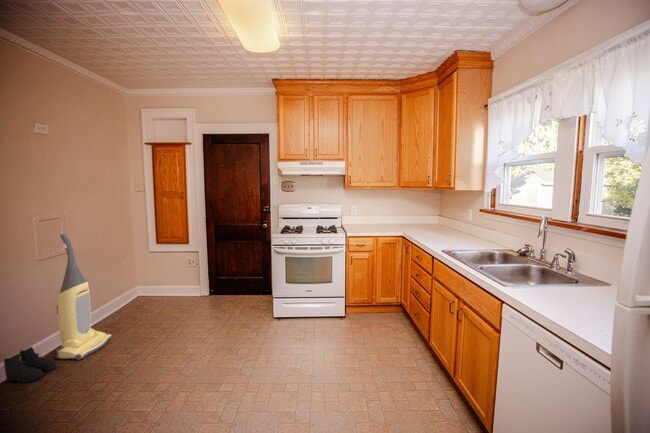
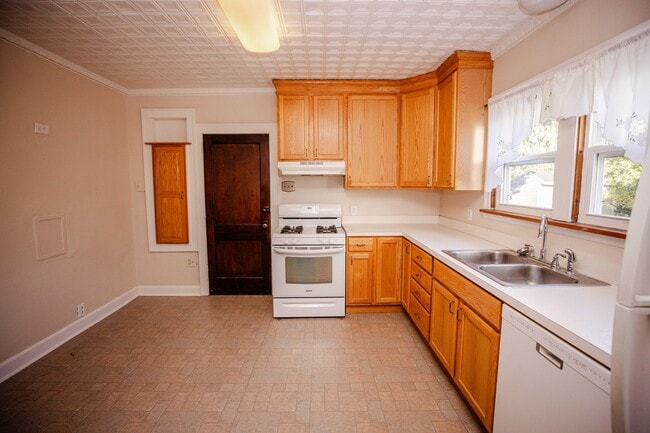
- vacuum cleaner (80, 291)
- boots (30, 362)
